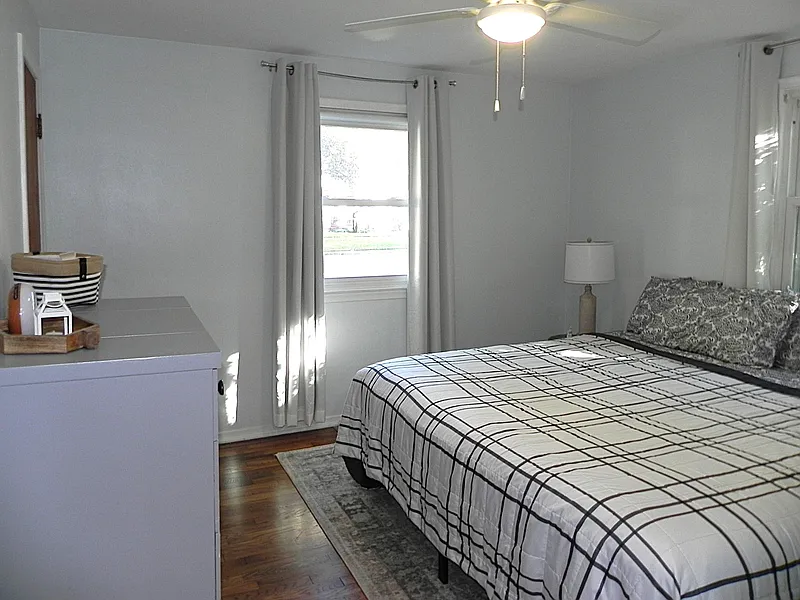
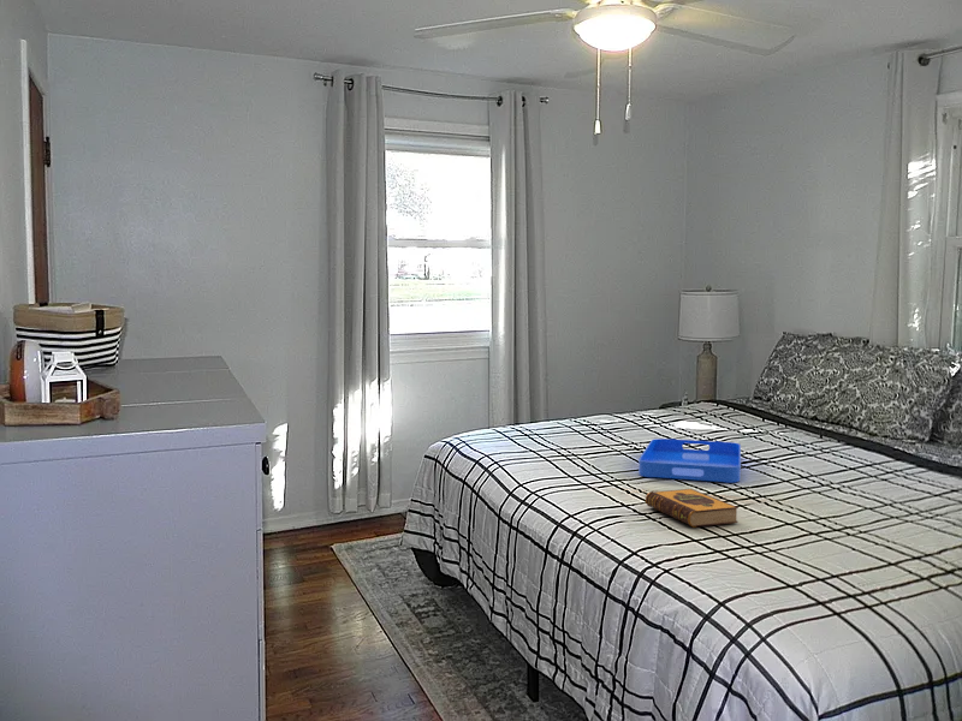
+ hardback book (689, 507)
+ serving tray (691, 458)
